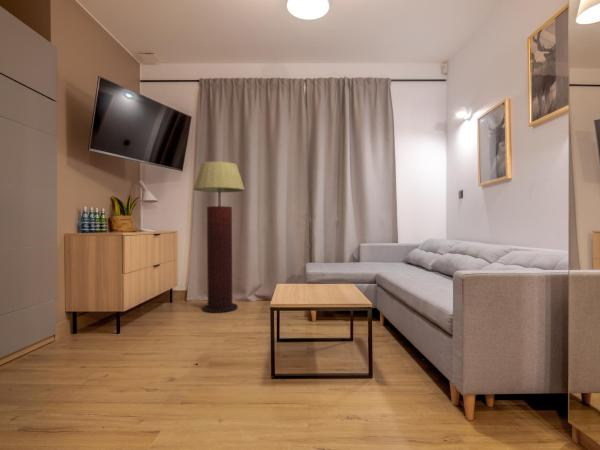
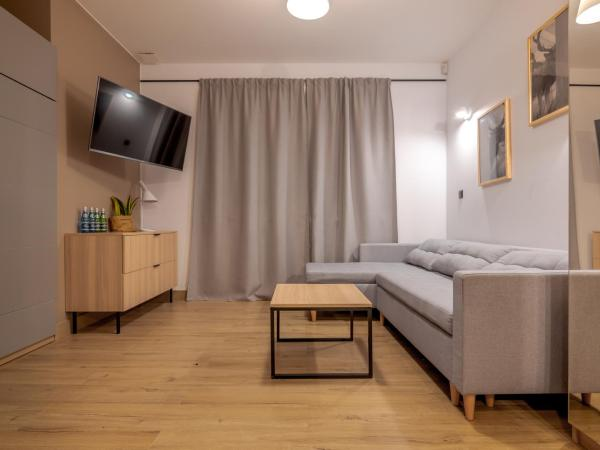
- floor lamp (219, 236)
